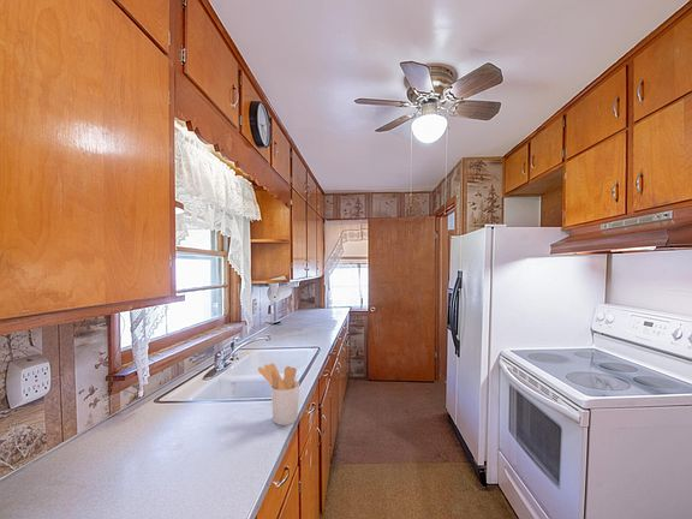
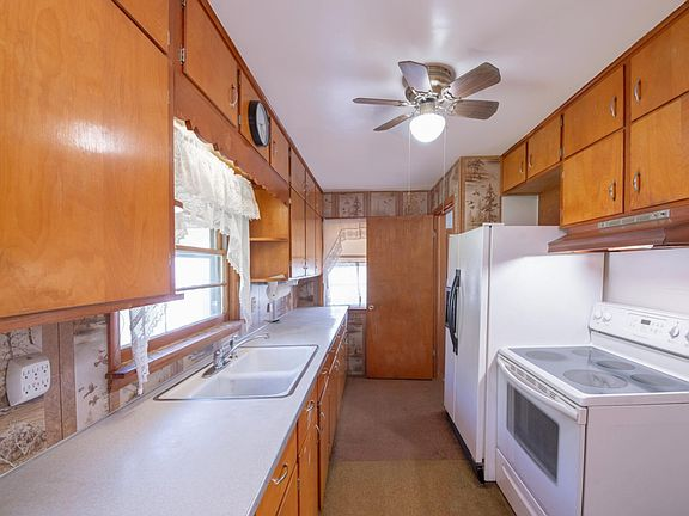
- utensil holder (279, 392)
